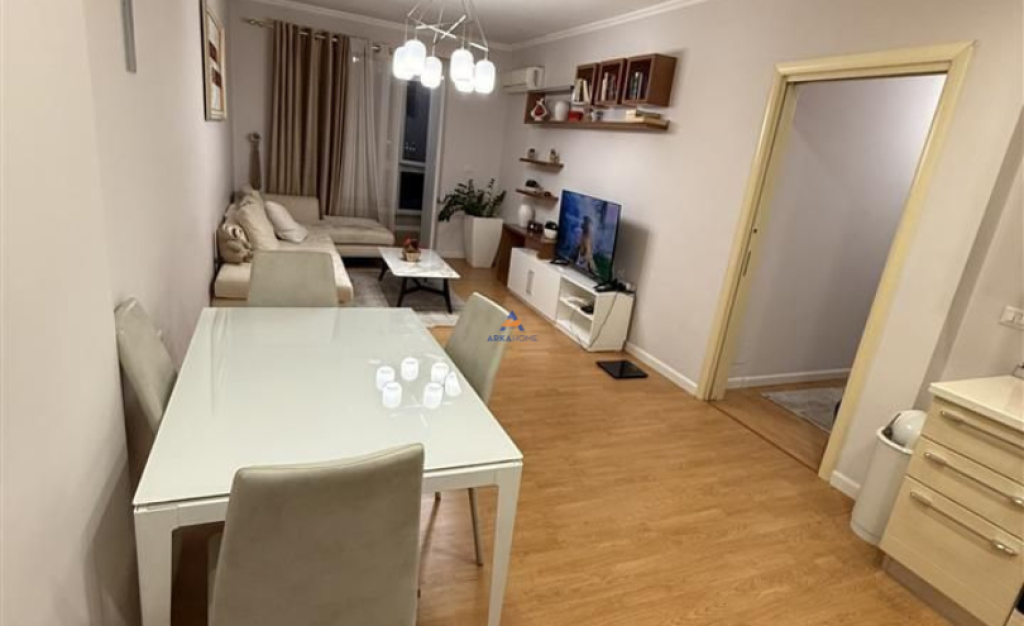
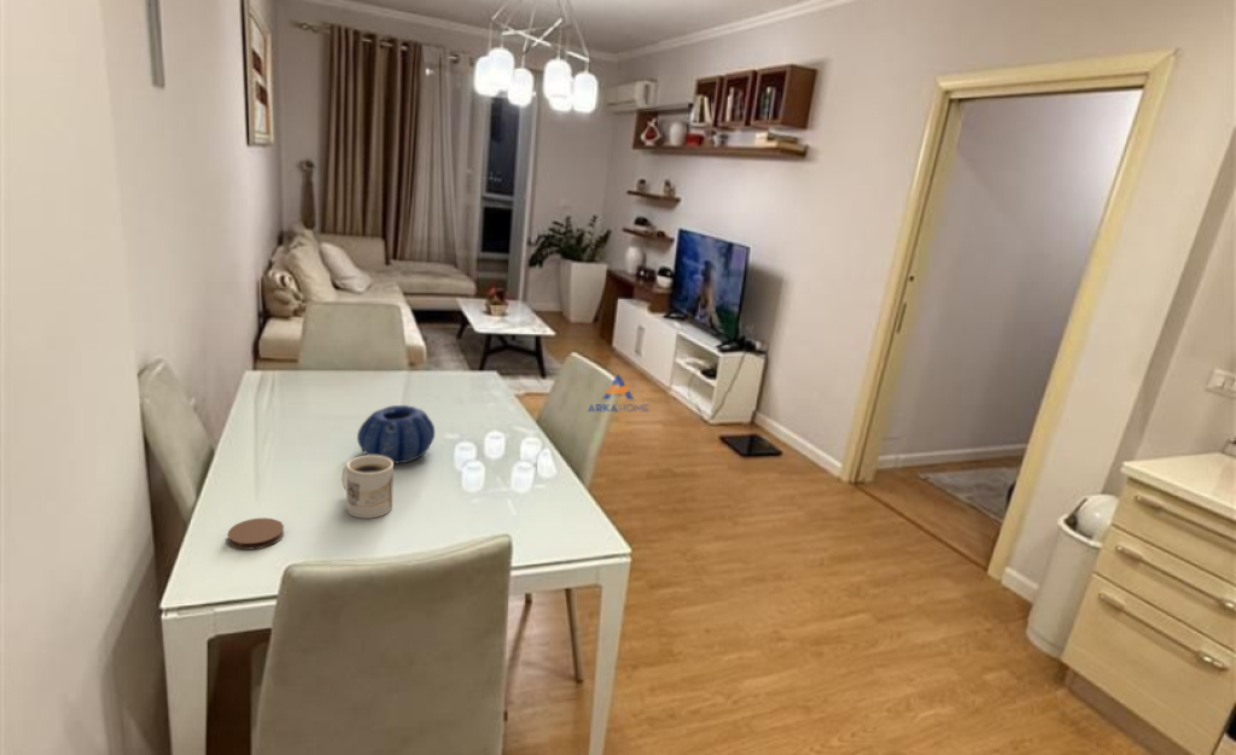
+ mug (367, 484)
+ coaster (256, 533)
+ decorative bowl (396, 433)
